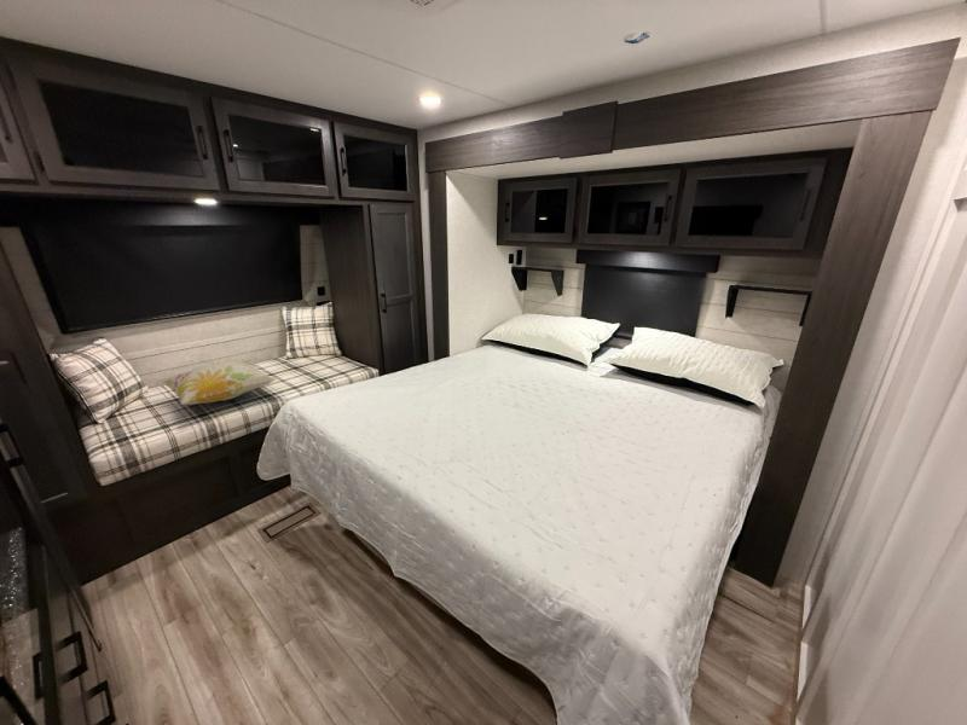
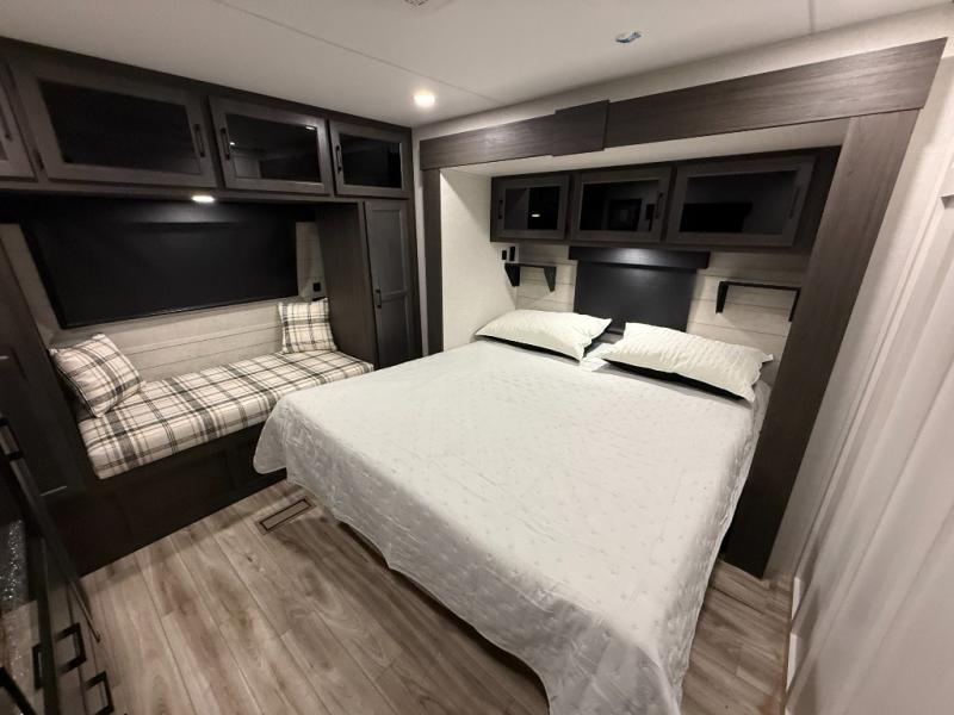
- decorative pillow (220, 381)
